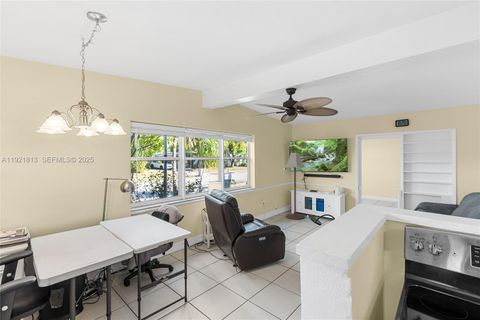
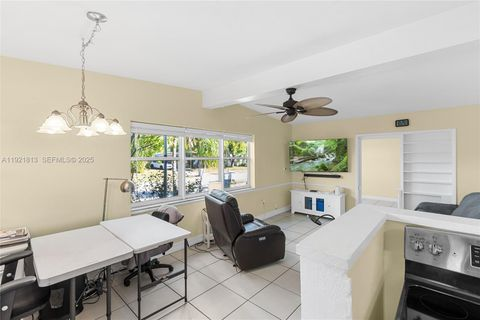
- floor lamp (295, 184)
